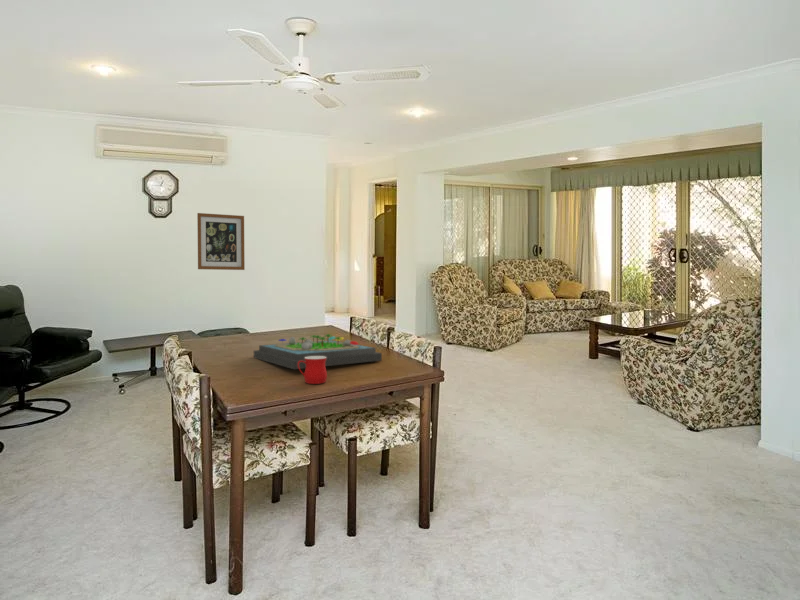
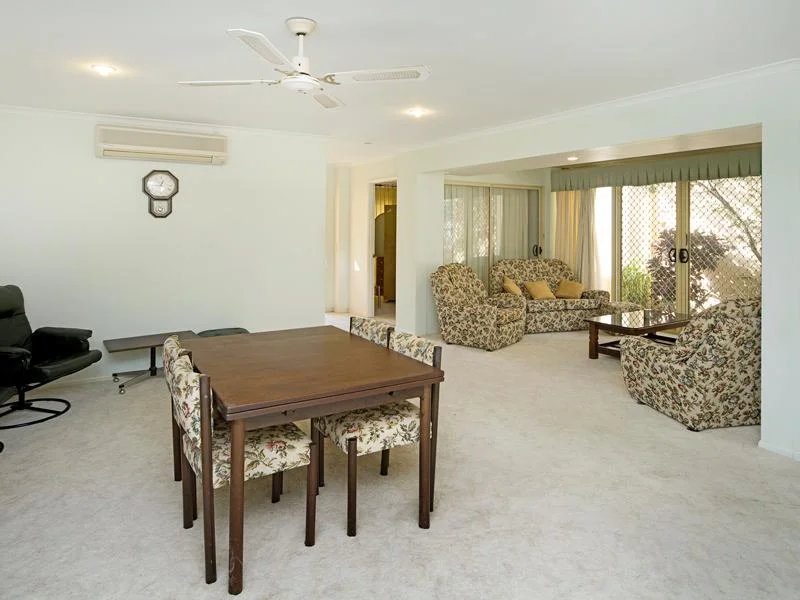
- board game (316, 347)
- wall art (221, 242)
- mug (312, 370)
